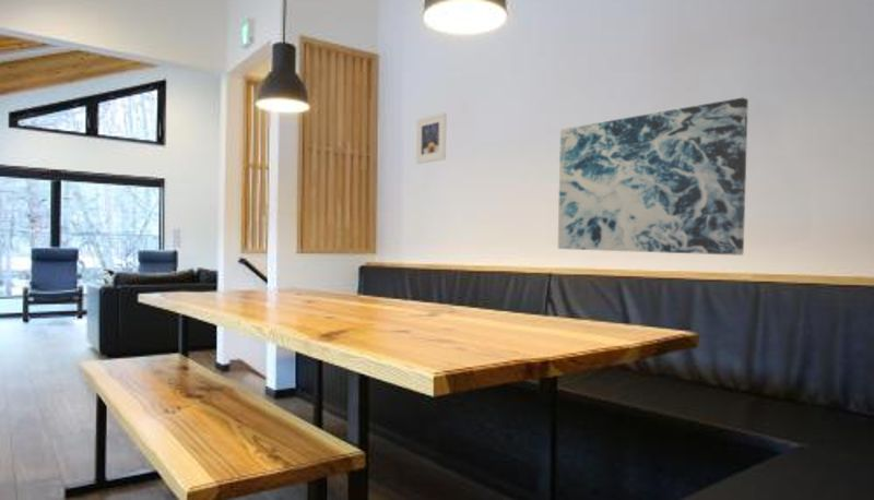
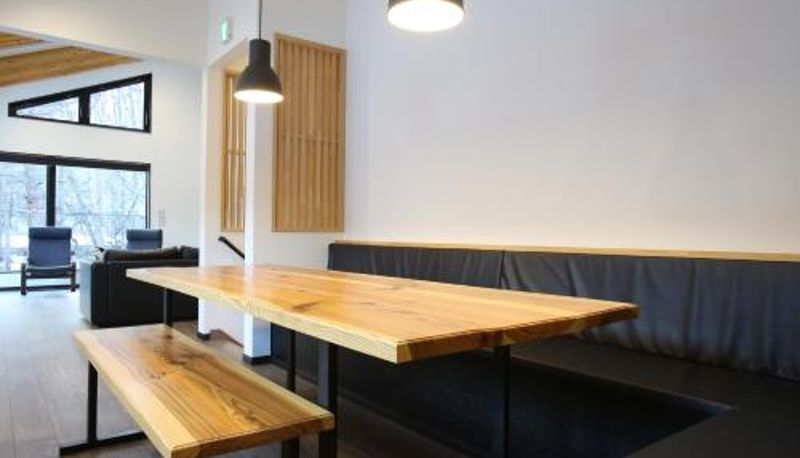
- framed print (430, 139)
- wall art (640, 183)
